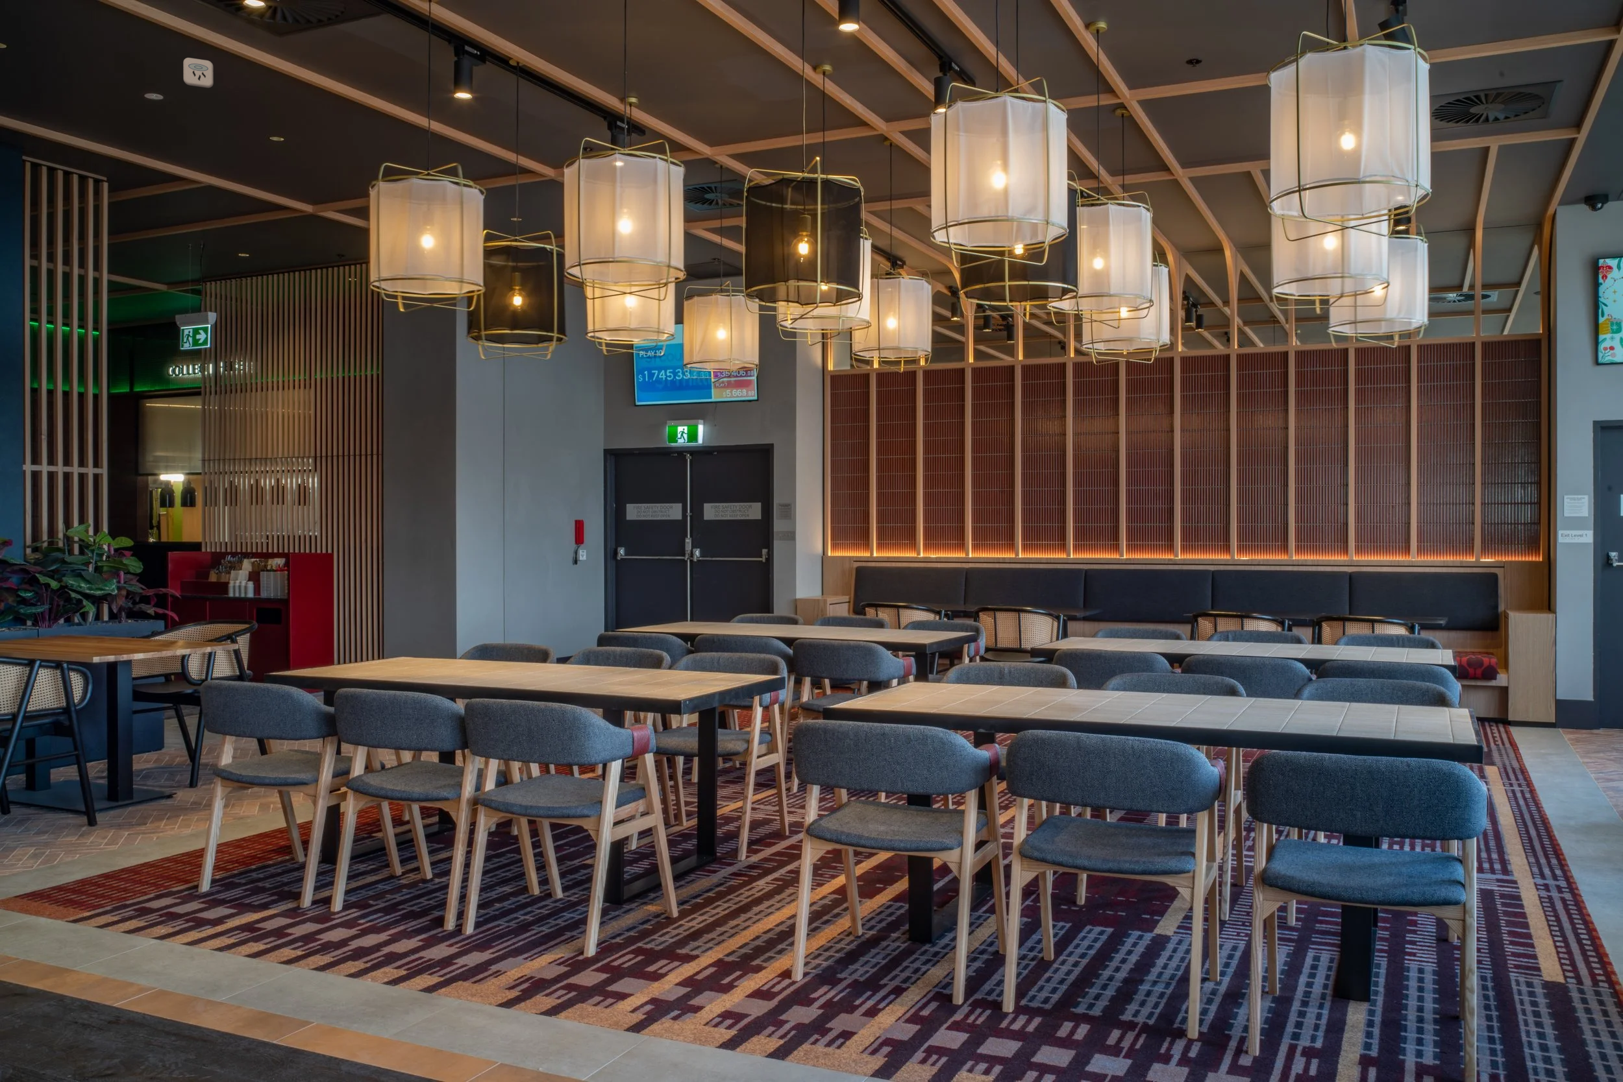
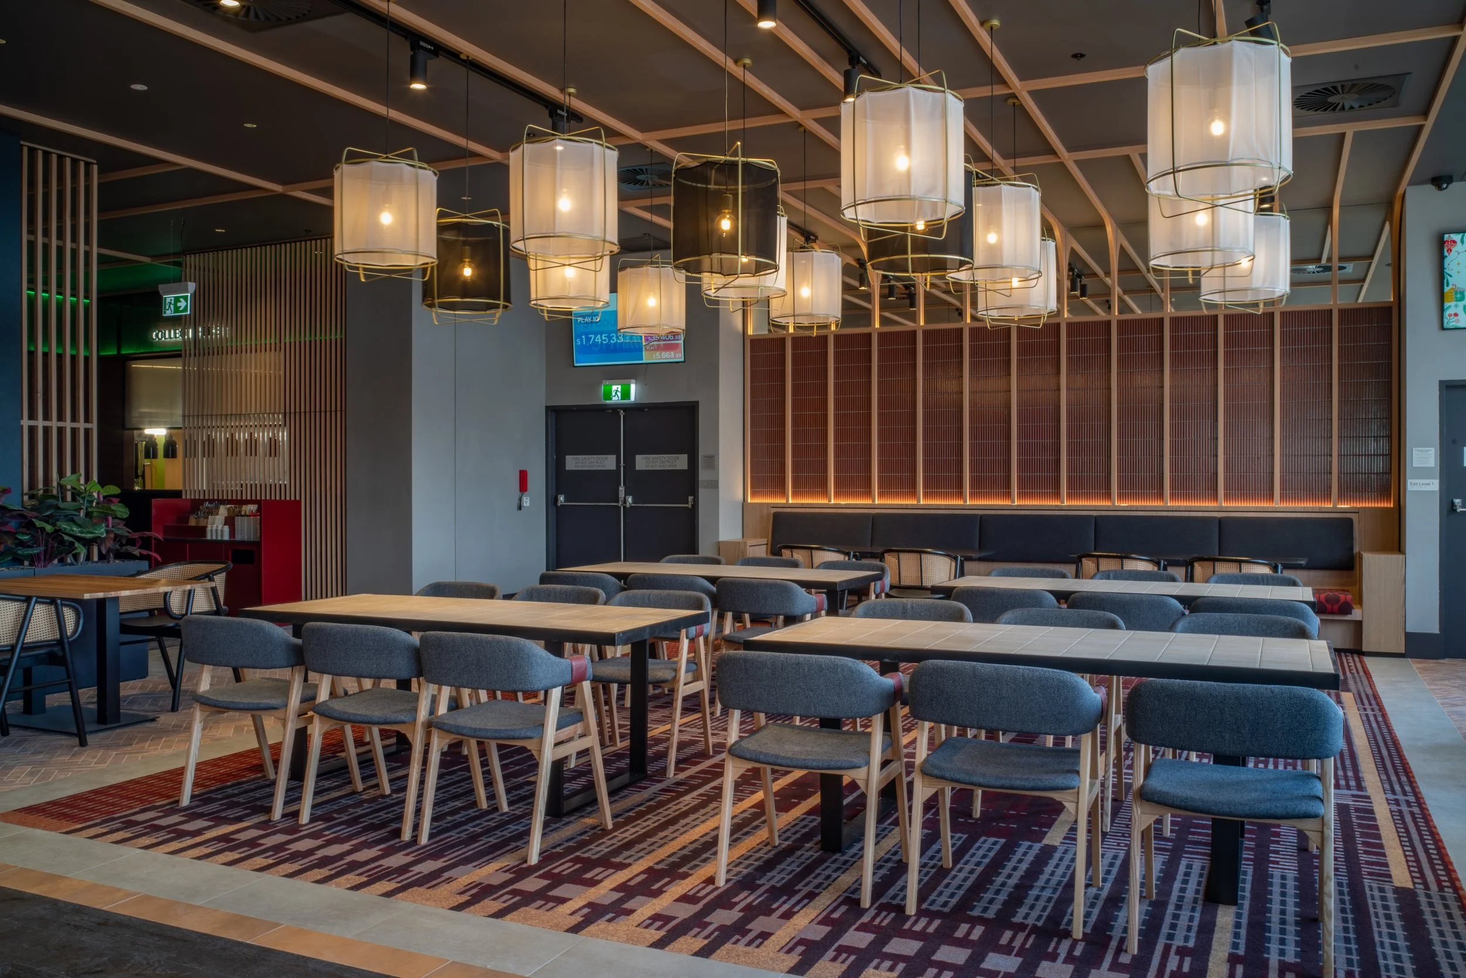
- smoke detector (198, 72)
